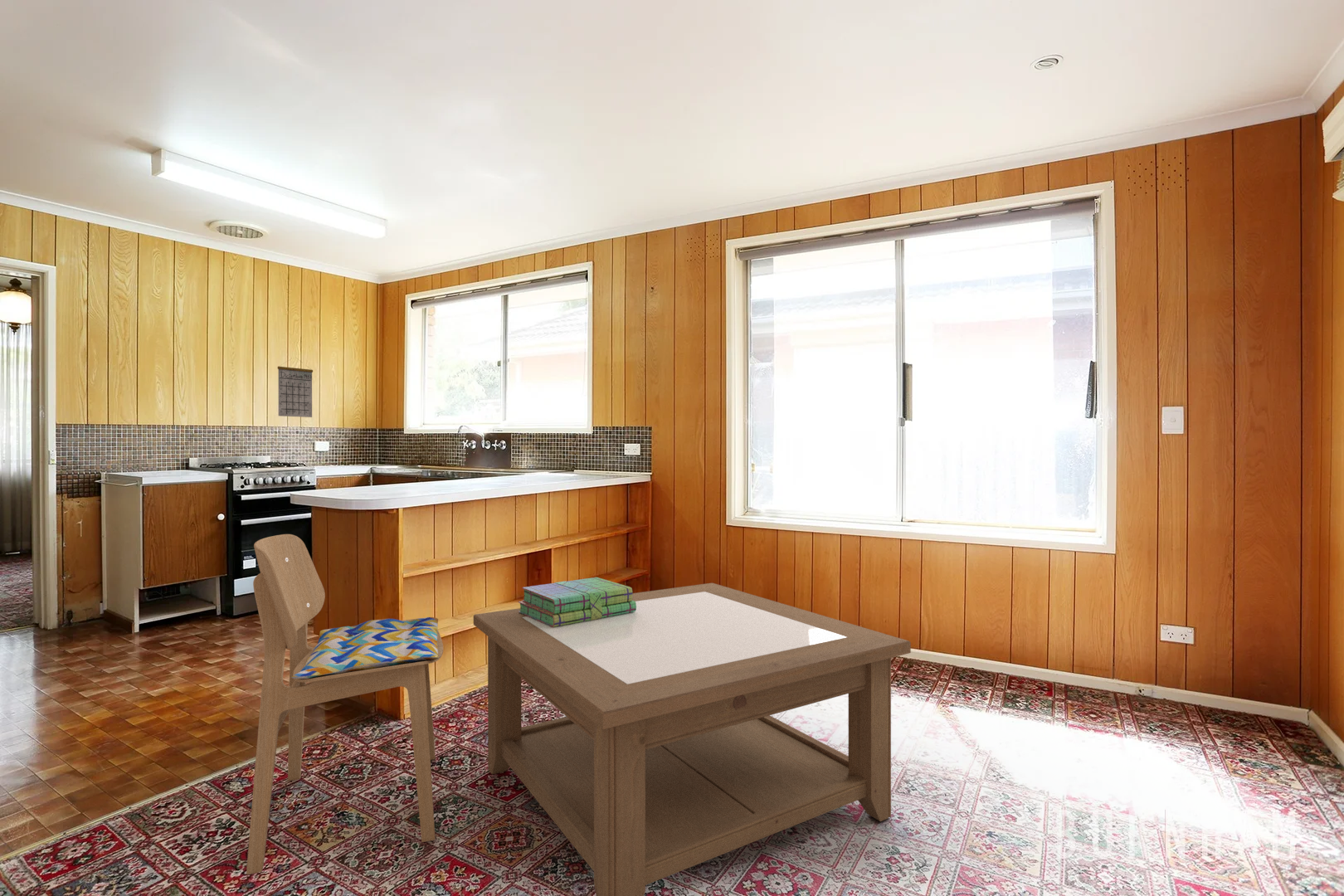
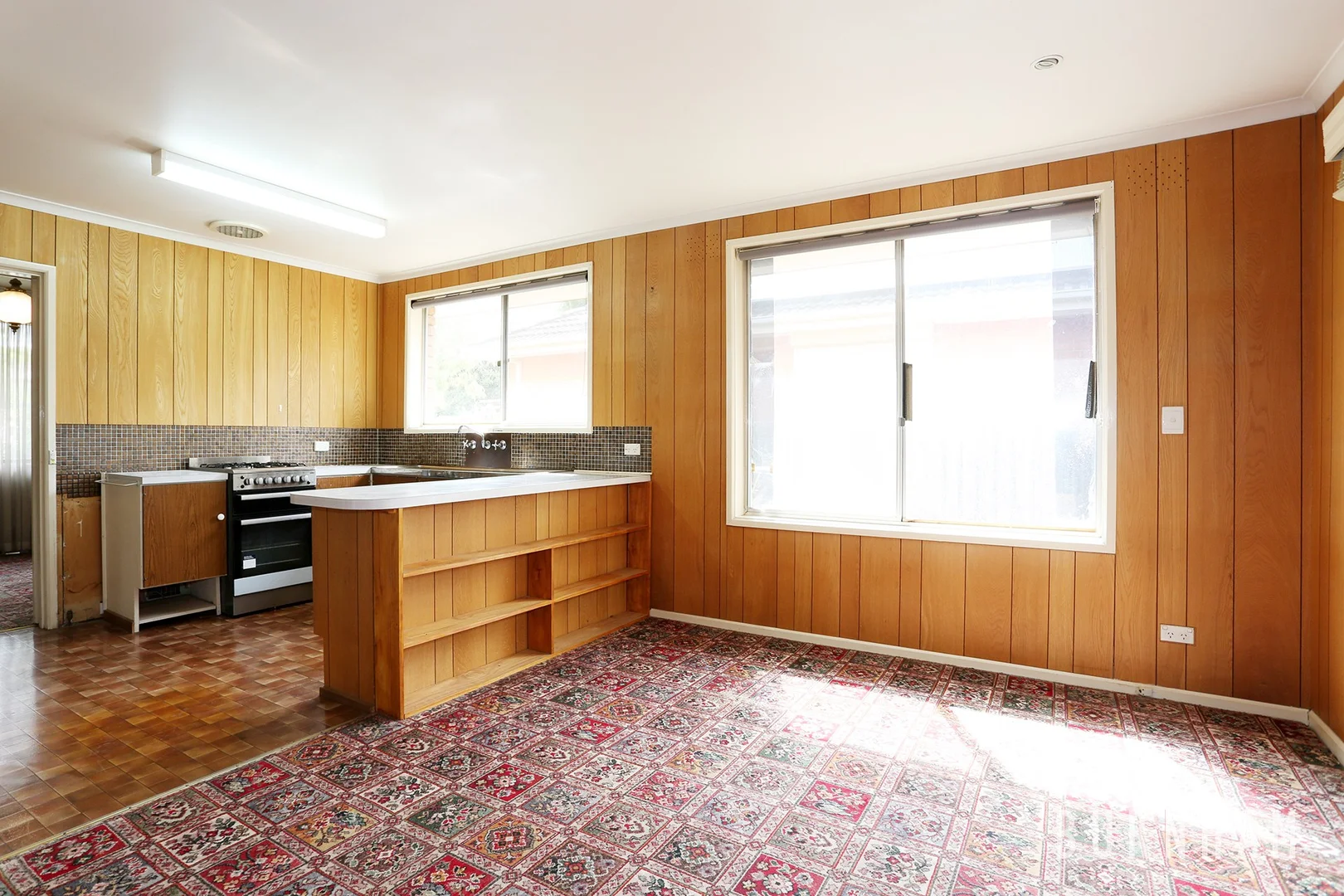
- calendar (295, 387)
- dining chair (354, 671)
- stack of books (577, 599)
- coffee table (675, 709)
